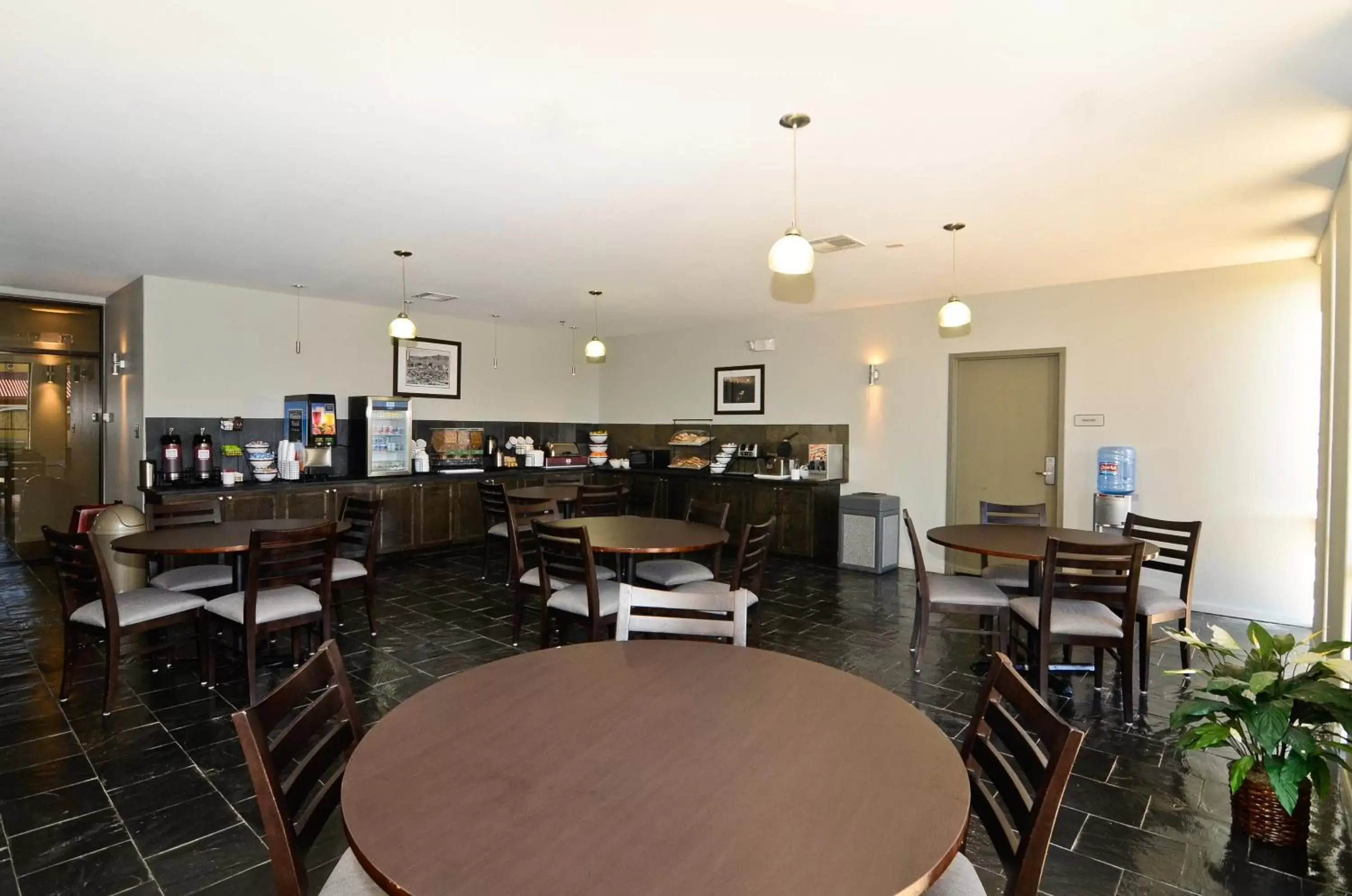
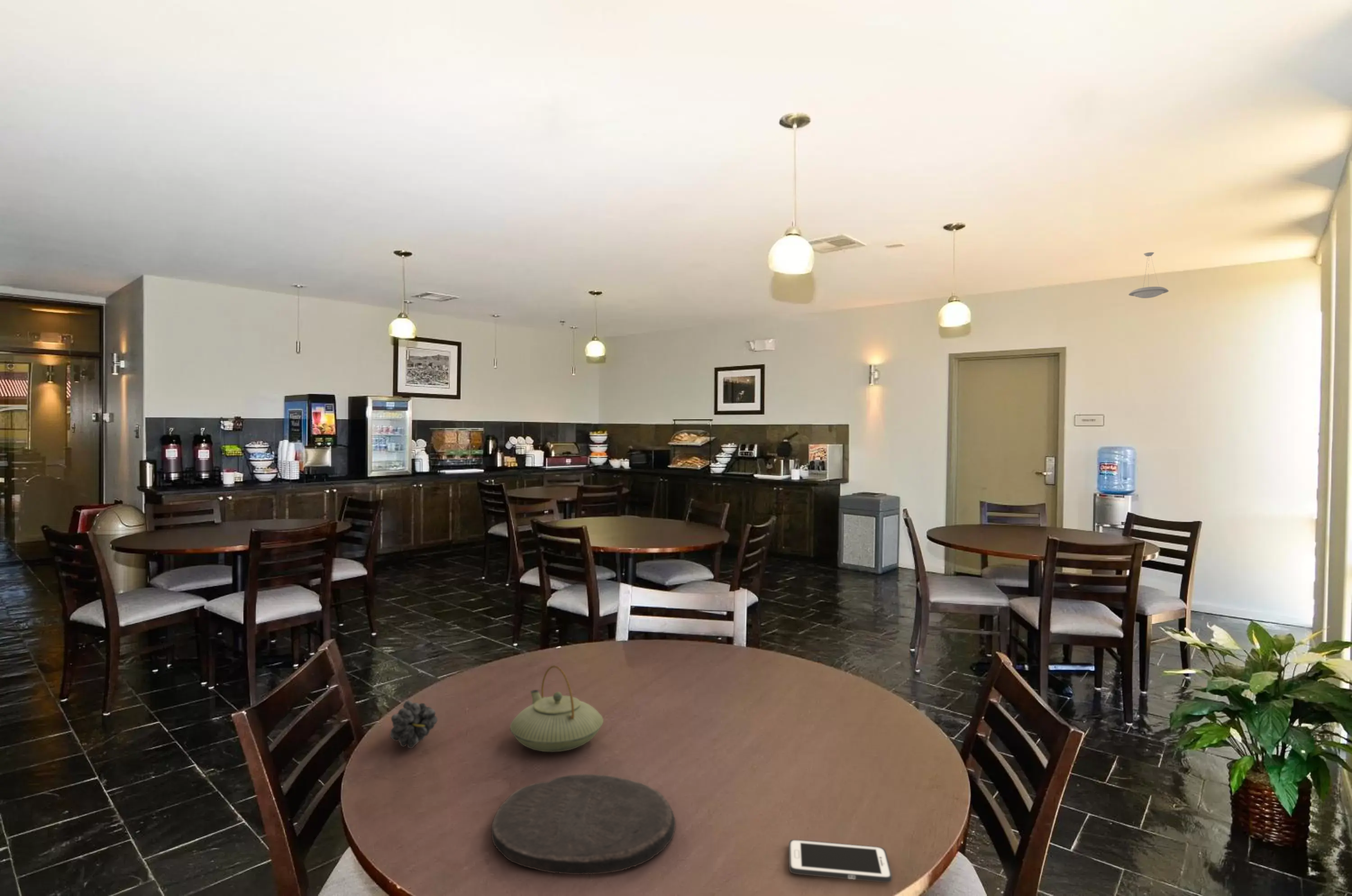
+ plate (584, 817)
+ cell phone (838, 860)
+ fruit (415, 719)
+ pendant light (1148, 275)
+ teapot (554, 701)
